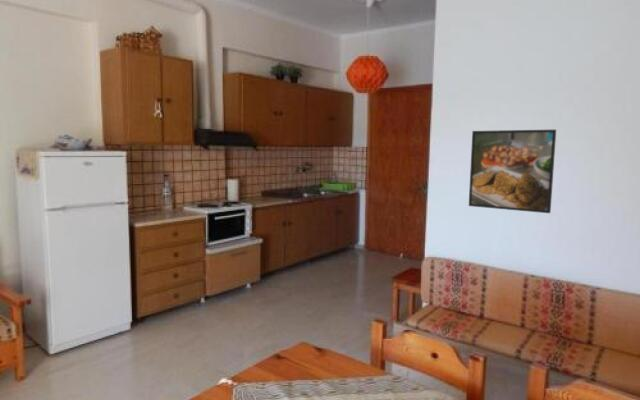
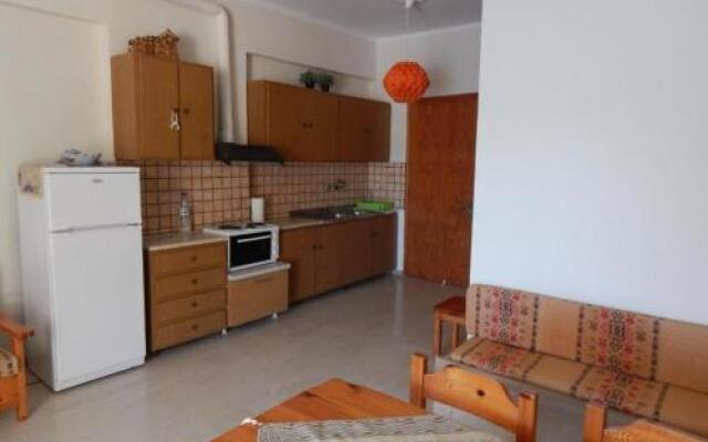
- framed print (509, 170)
